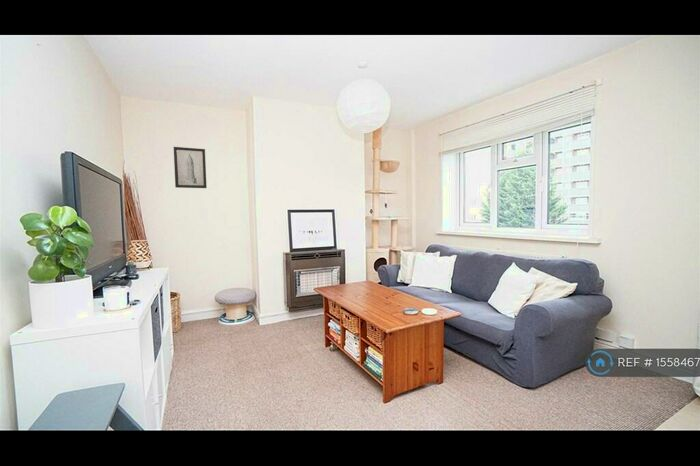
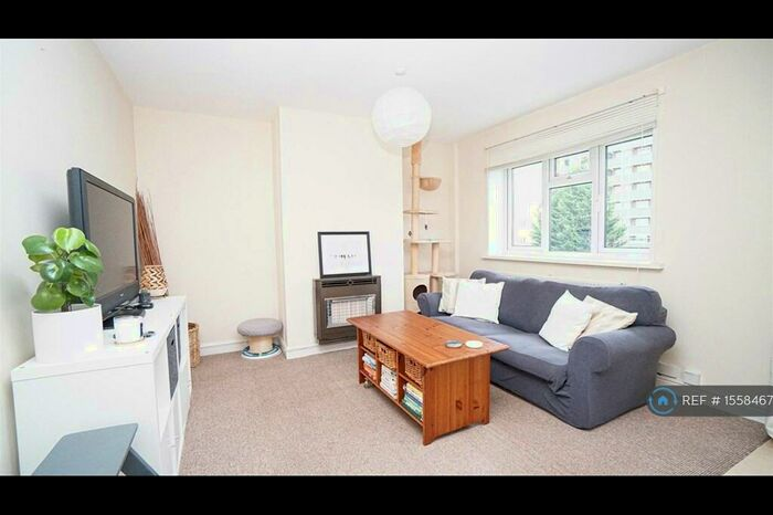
- wall art (190, 168)
